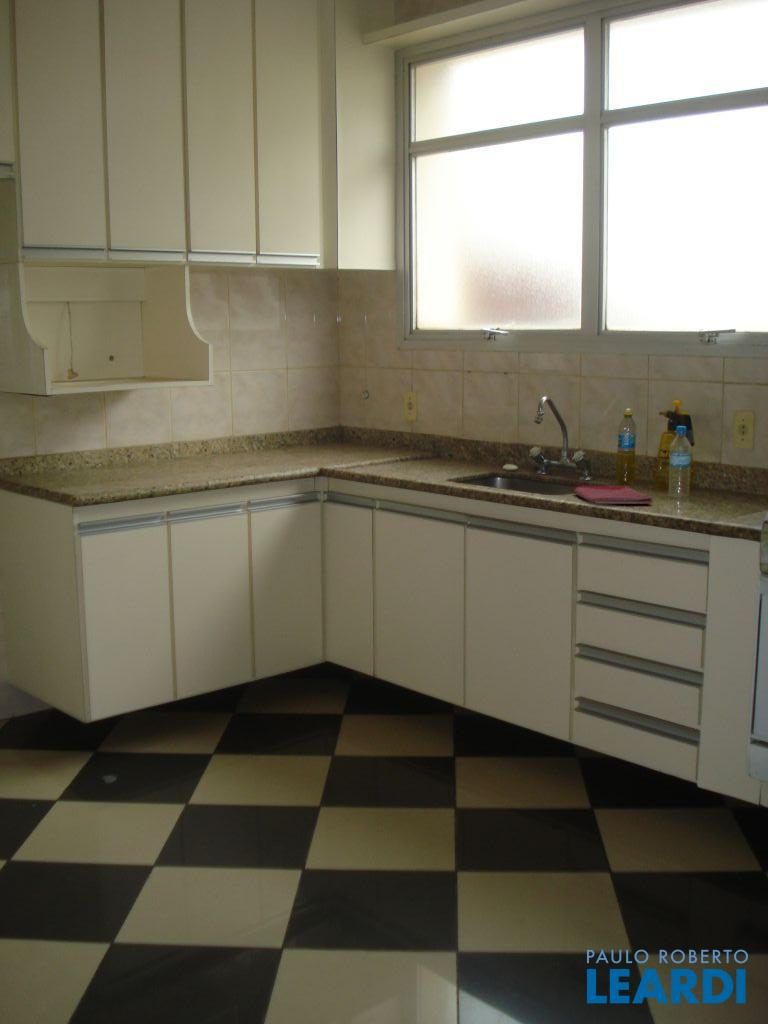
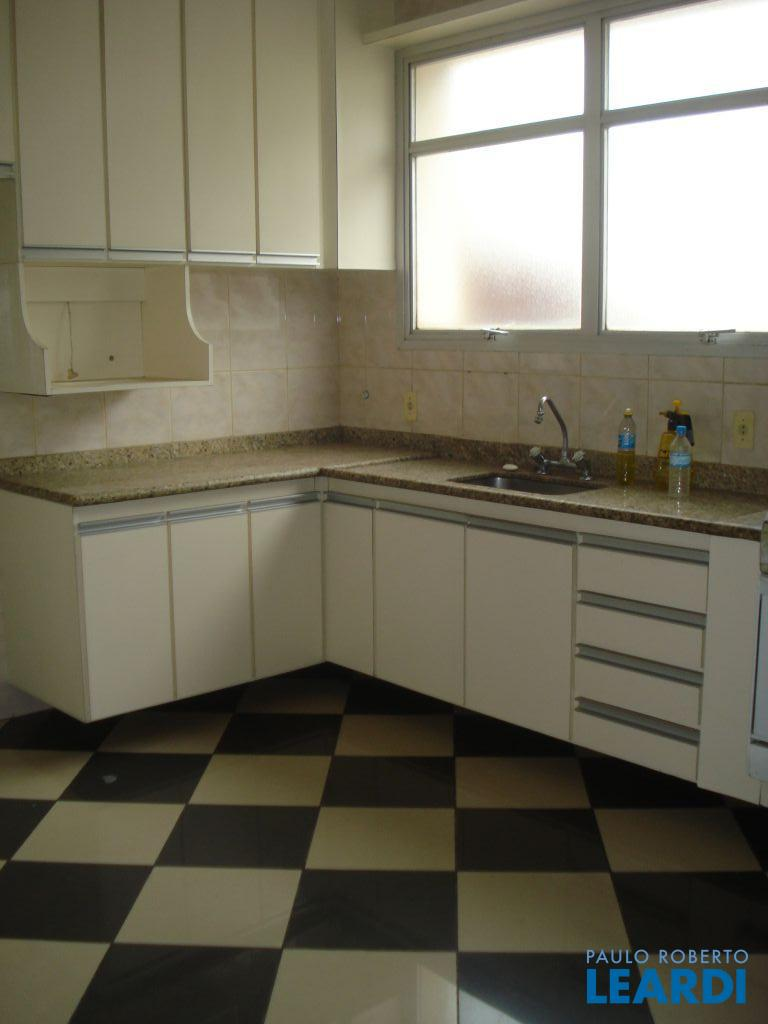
- dish towel (611, 494)
